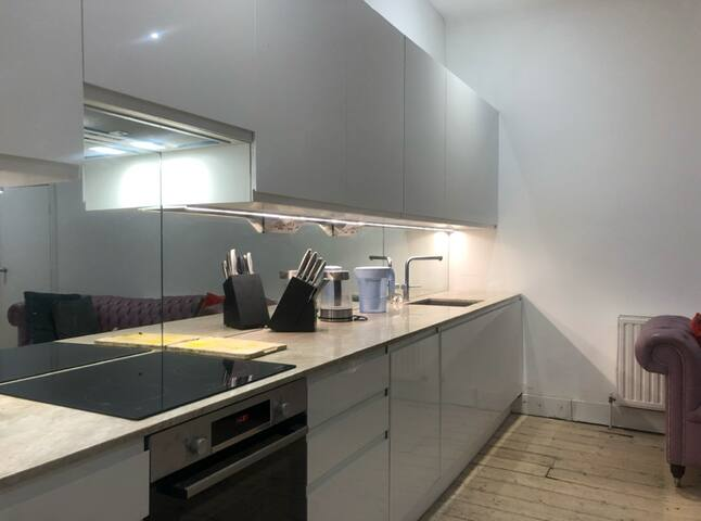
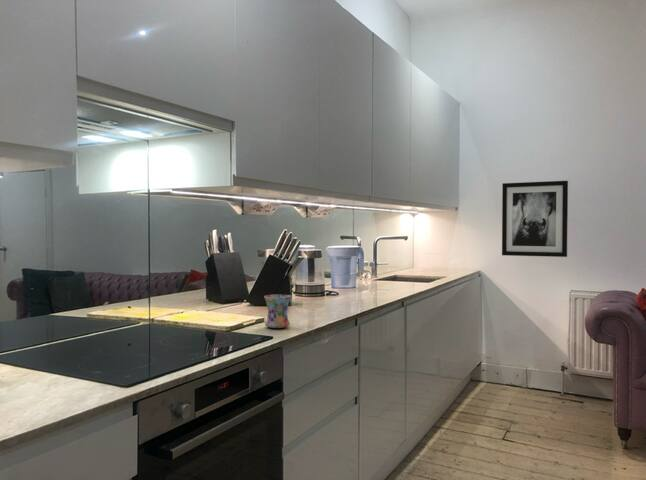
+ mug (278, 310)
+ wall art (534, 219)
